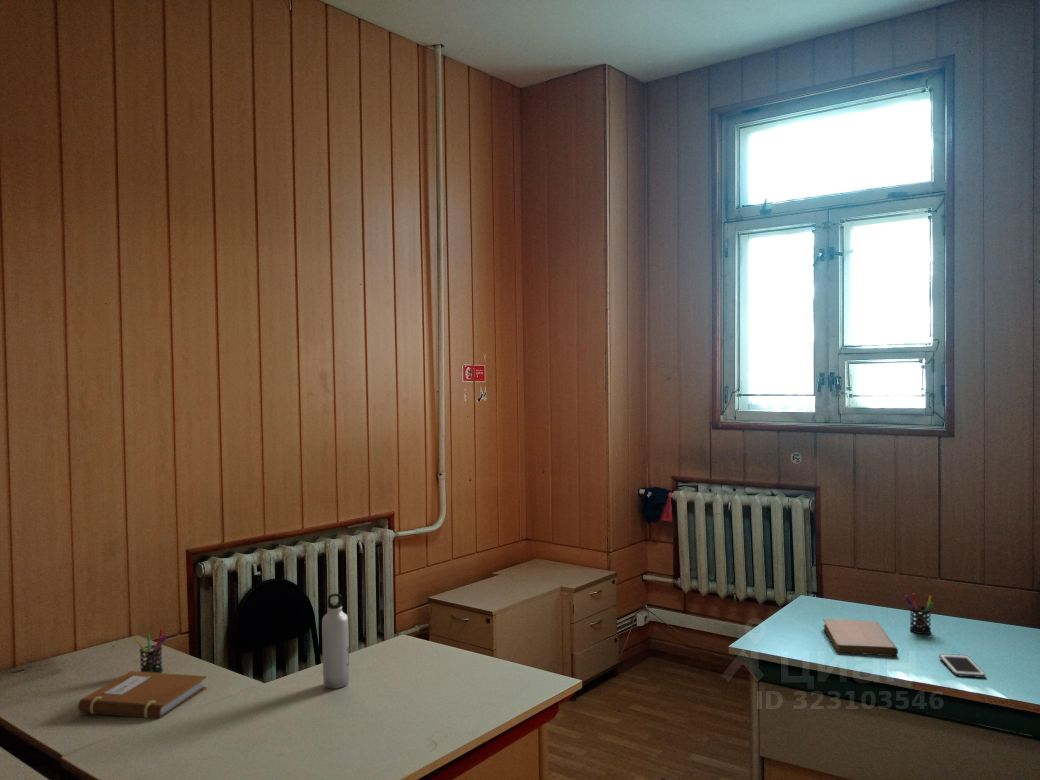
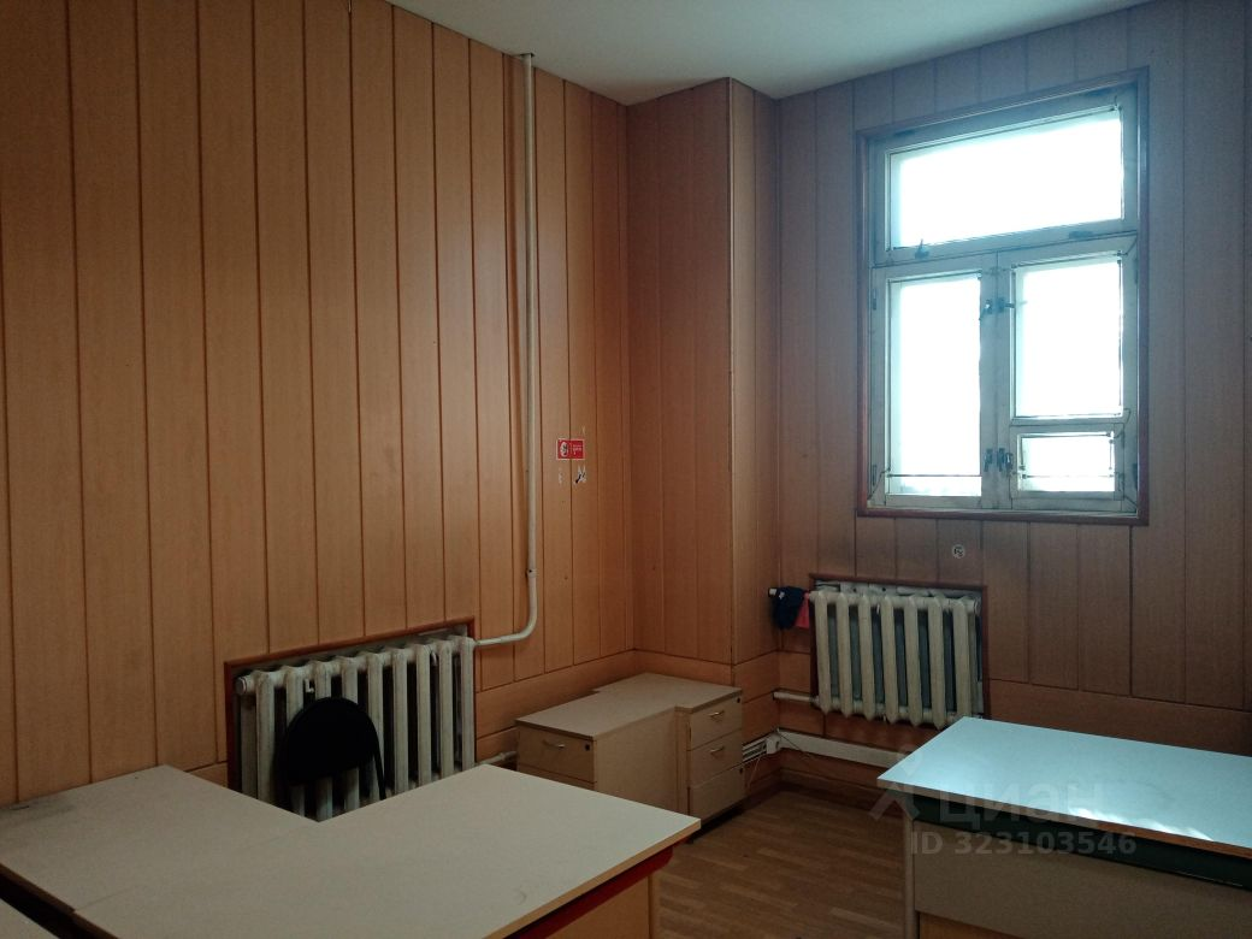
- pen holder (921, 611)
- water bottle (335, 638)
- cell phone (961, 665)
- notebook (858, 636)
- notebook (142, 694)
- pen holder (152, 650)
